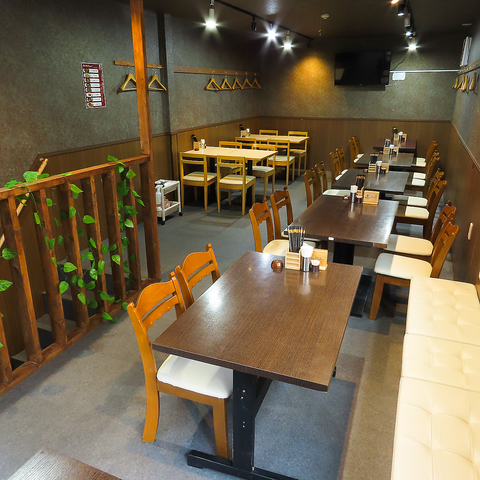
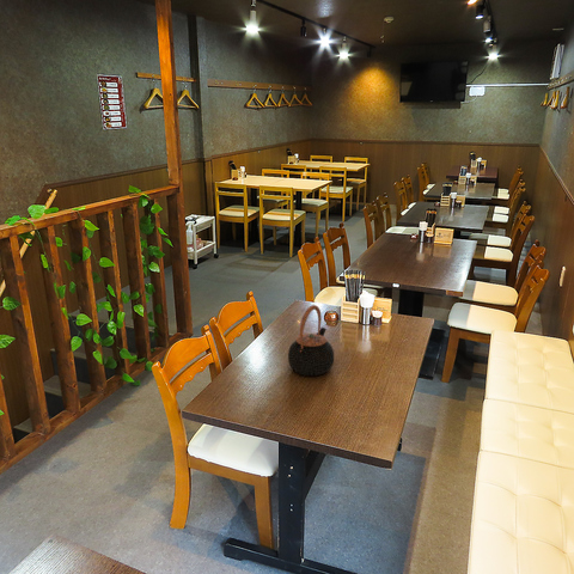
+ teapot (312, 336)
